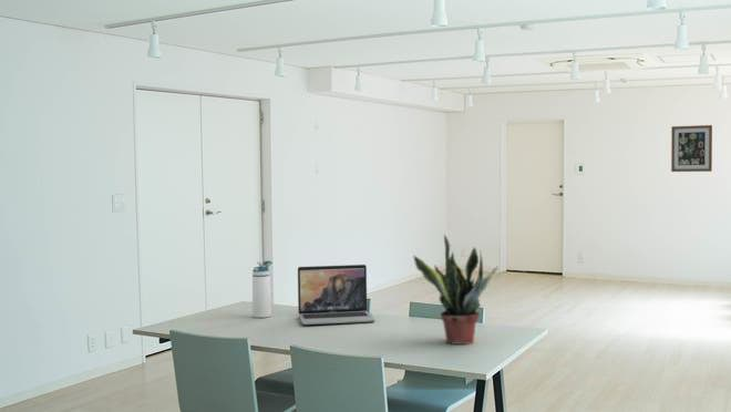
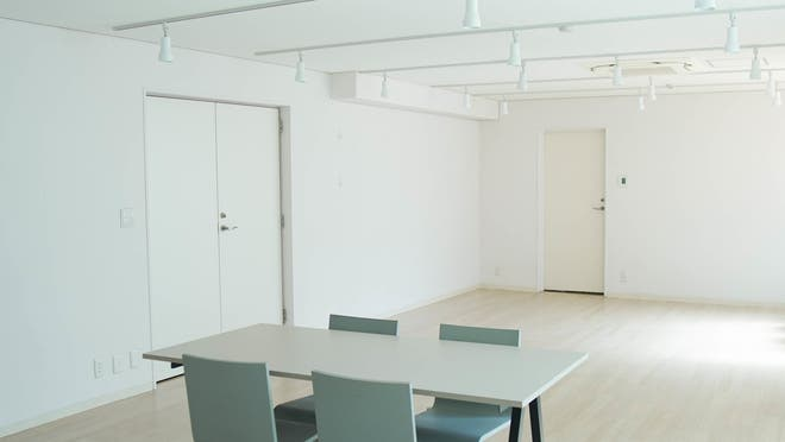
- water bottle (262, 288)
- potted plant (455, 289)
- wall art (691, 148)
- laptop (336, 293)
